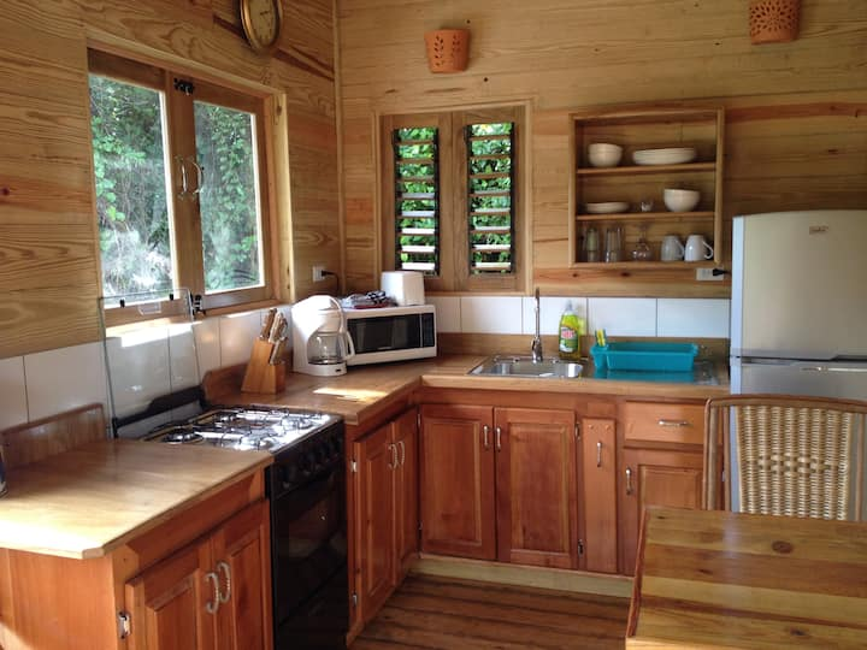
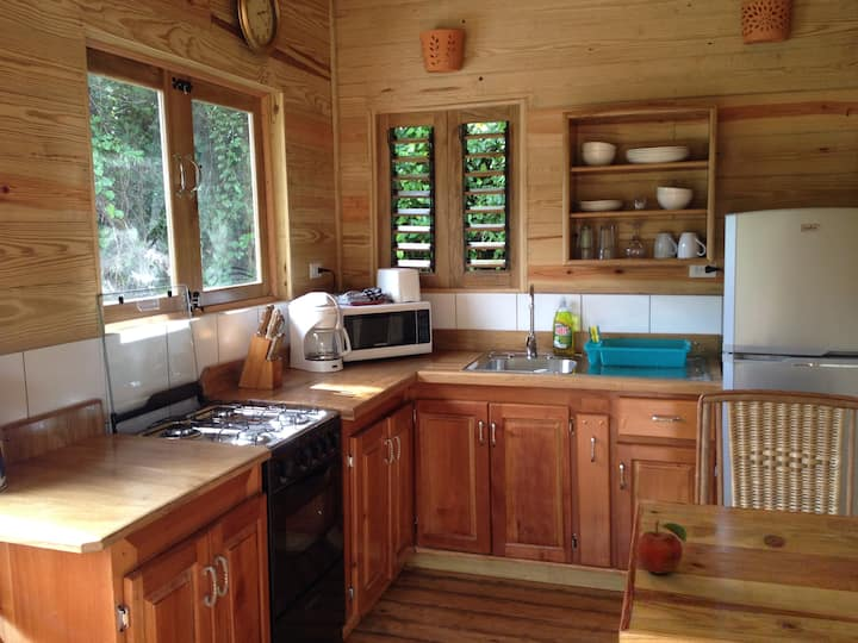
+ fruit (661, 547)
